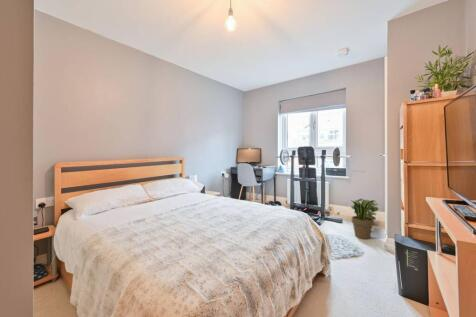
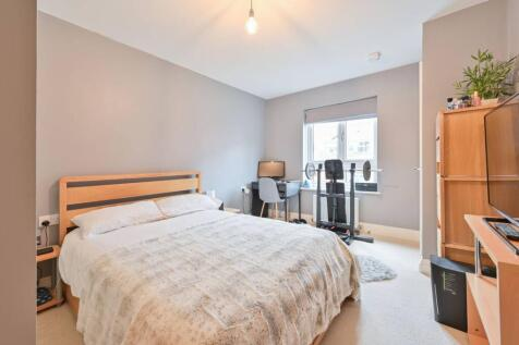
- potted plant (363, 217)
- potted plant (367, 210)
